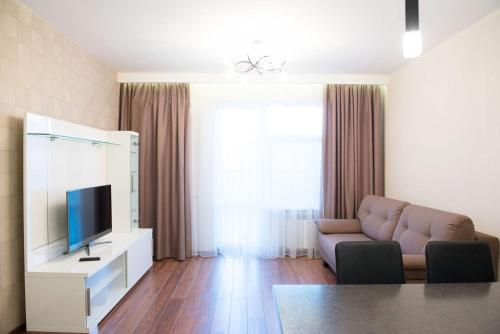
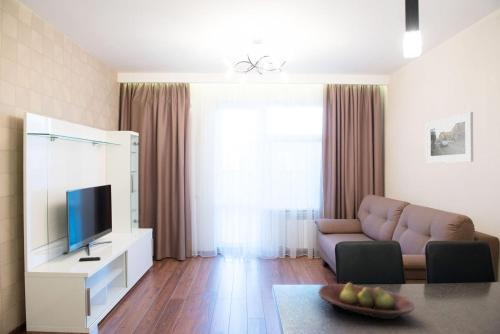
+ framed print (446, 140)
+ fruit bowl (363, 297)
